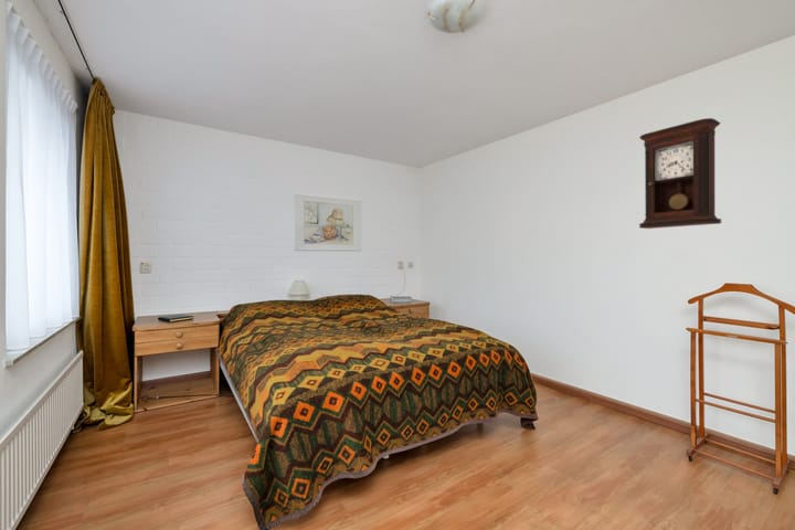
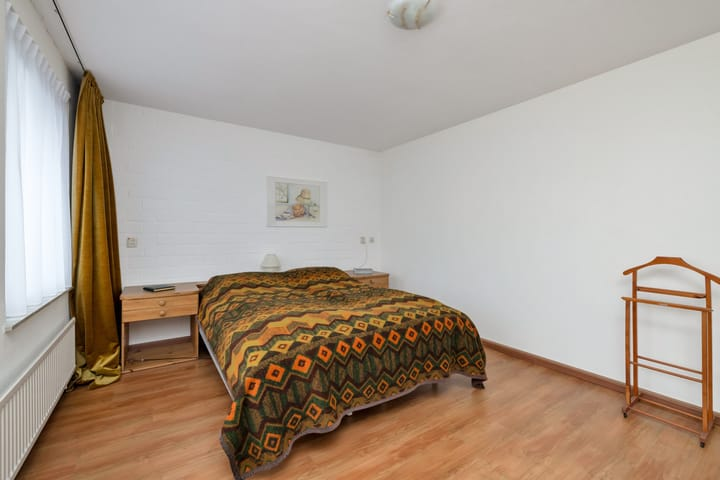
- pendulum clock (676, 177)
